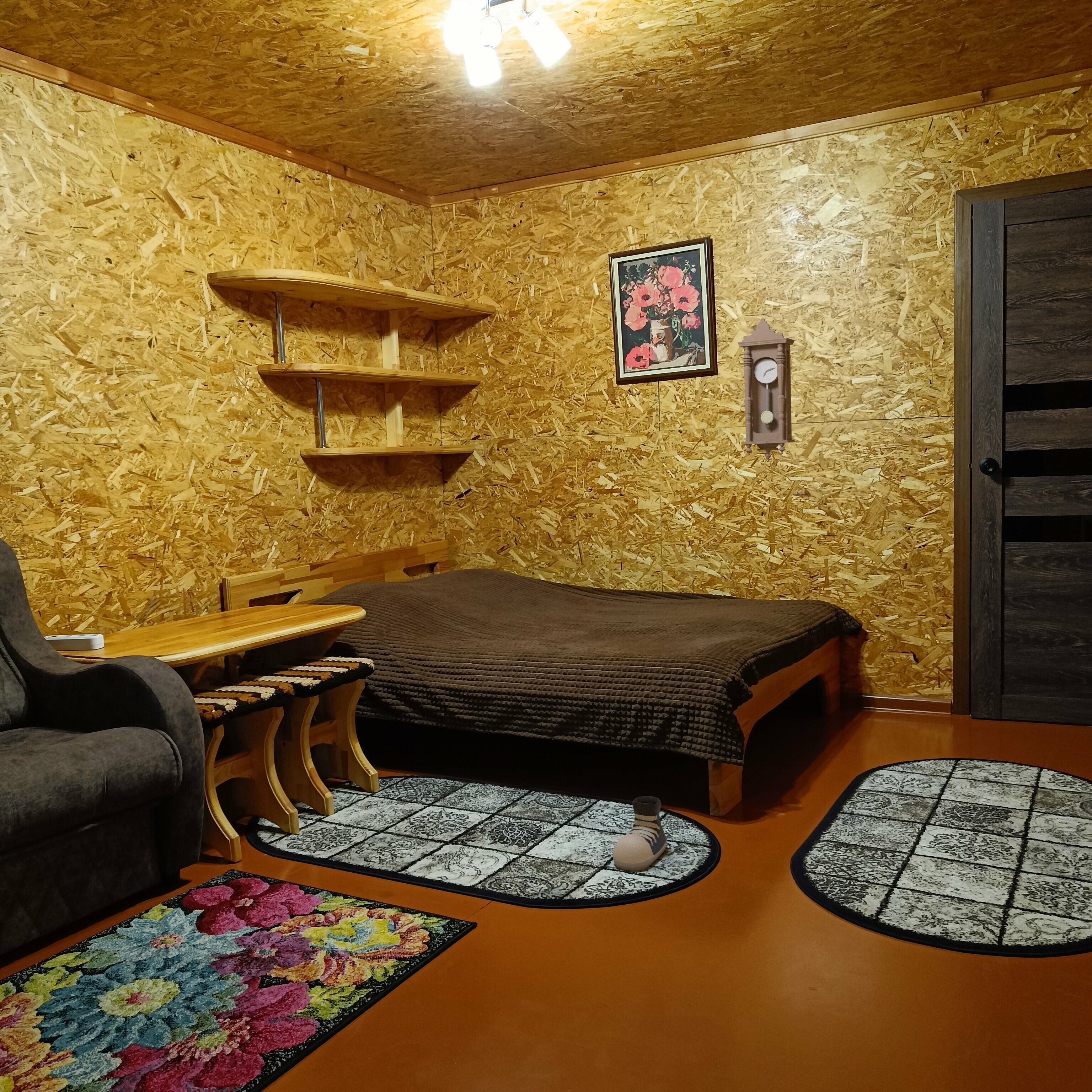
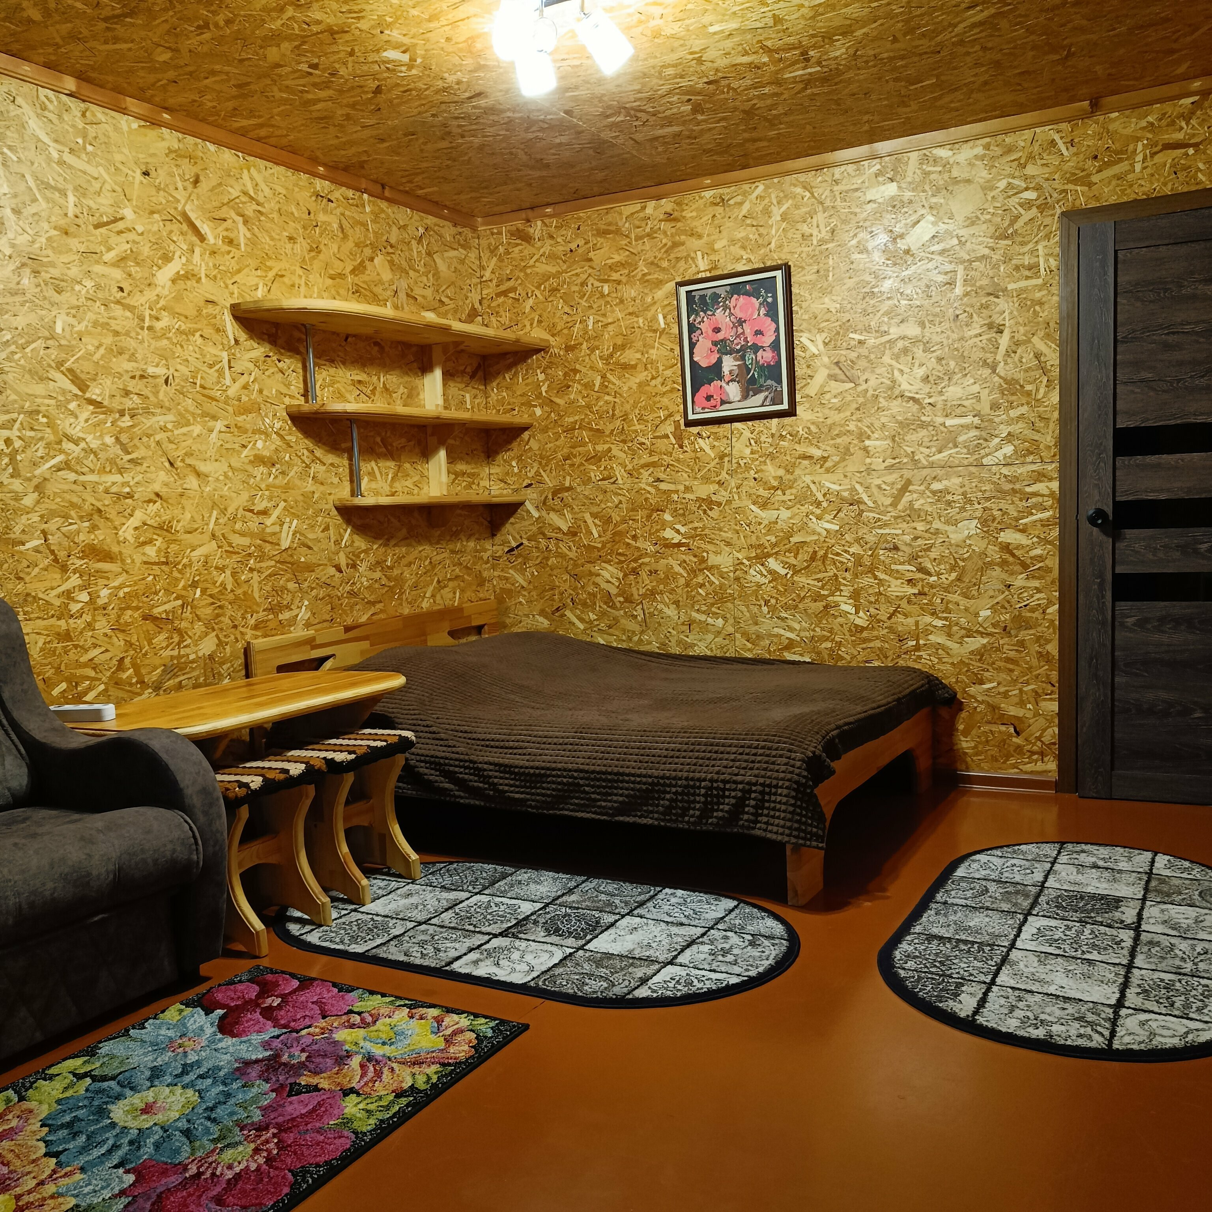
- shoe (642, 831)
- pendulum clock (767, 390)
